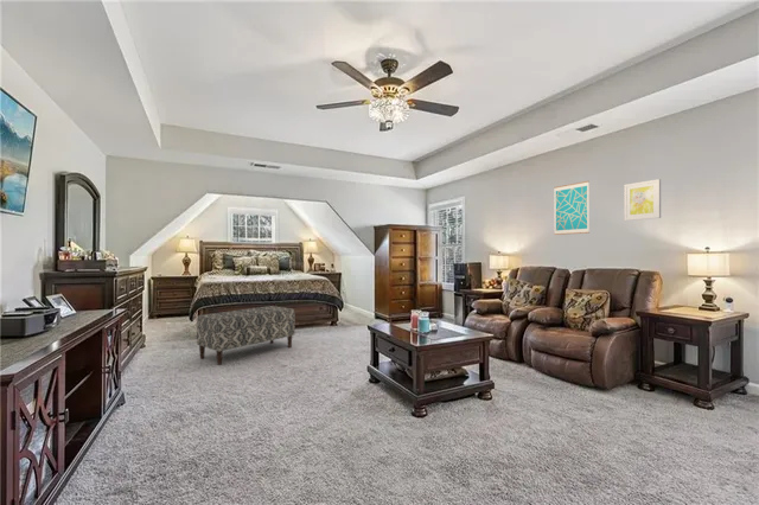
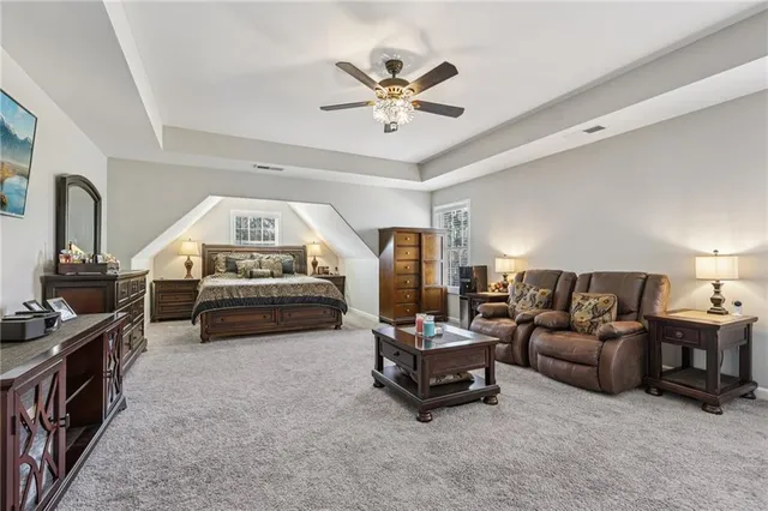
- bench (248, 332)
- wall art (570, 209)
- wall art (642, 200)
